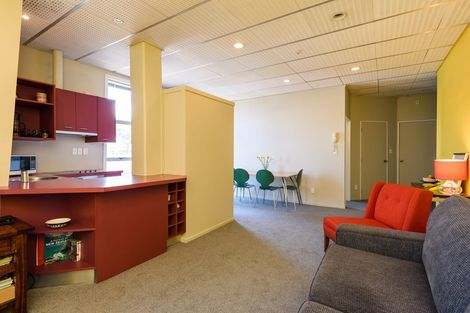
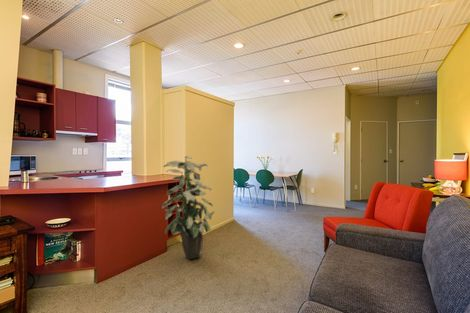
+ indoor plant (188, 206)
